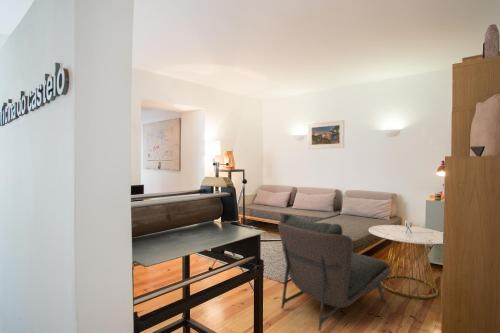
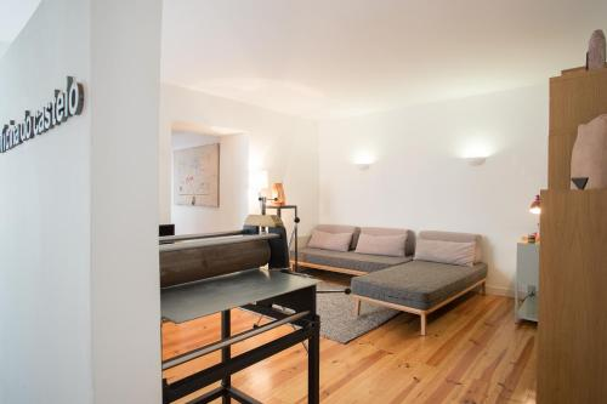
- side table (409, 253)
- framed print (325, 135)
- armless chair (331, 259)
